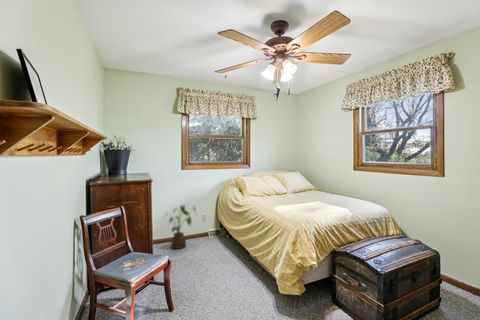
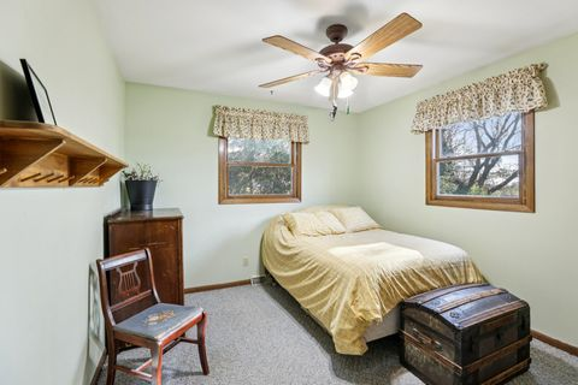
- house plant (180, 226)
